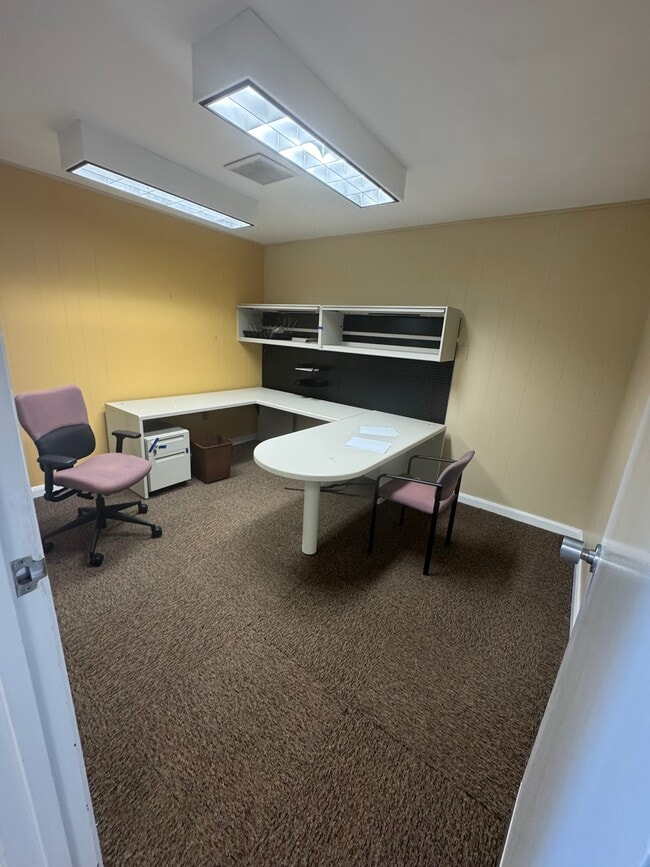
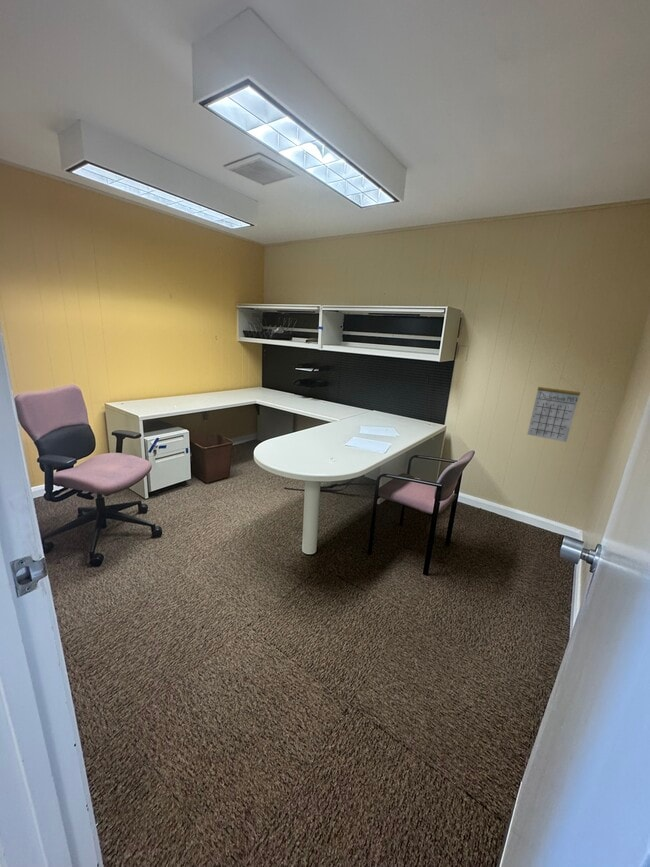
+ calendar (553, 408)
